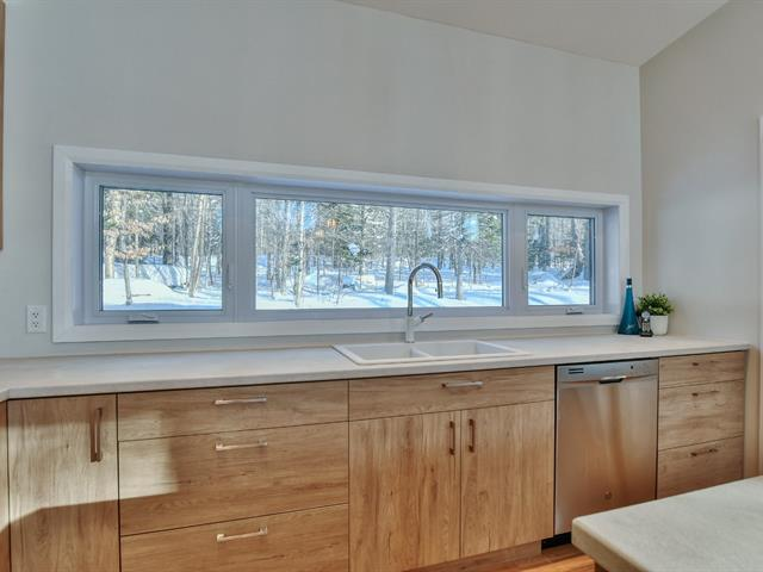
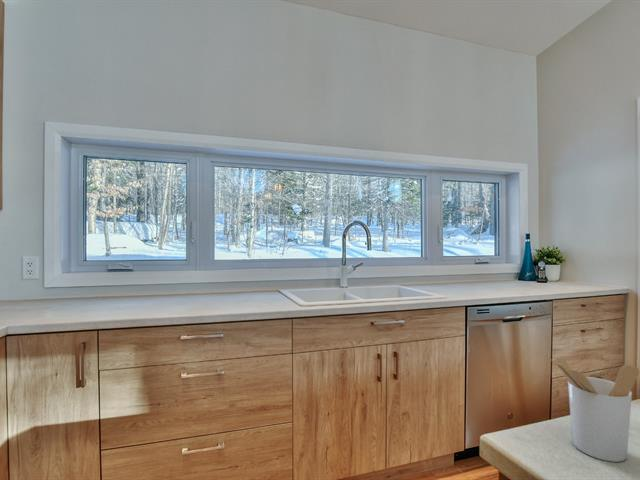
+ utensil holder (589, 403)
